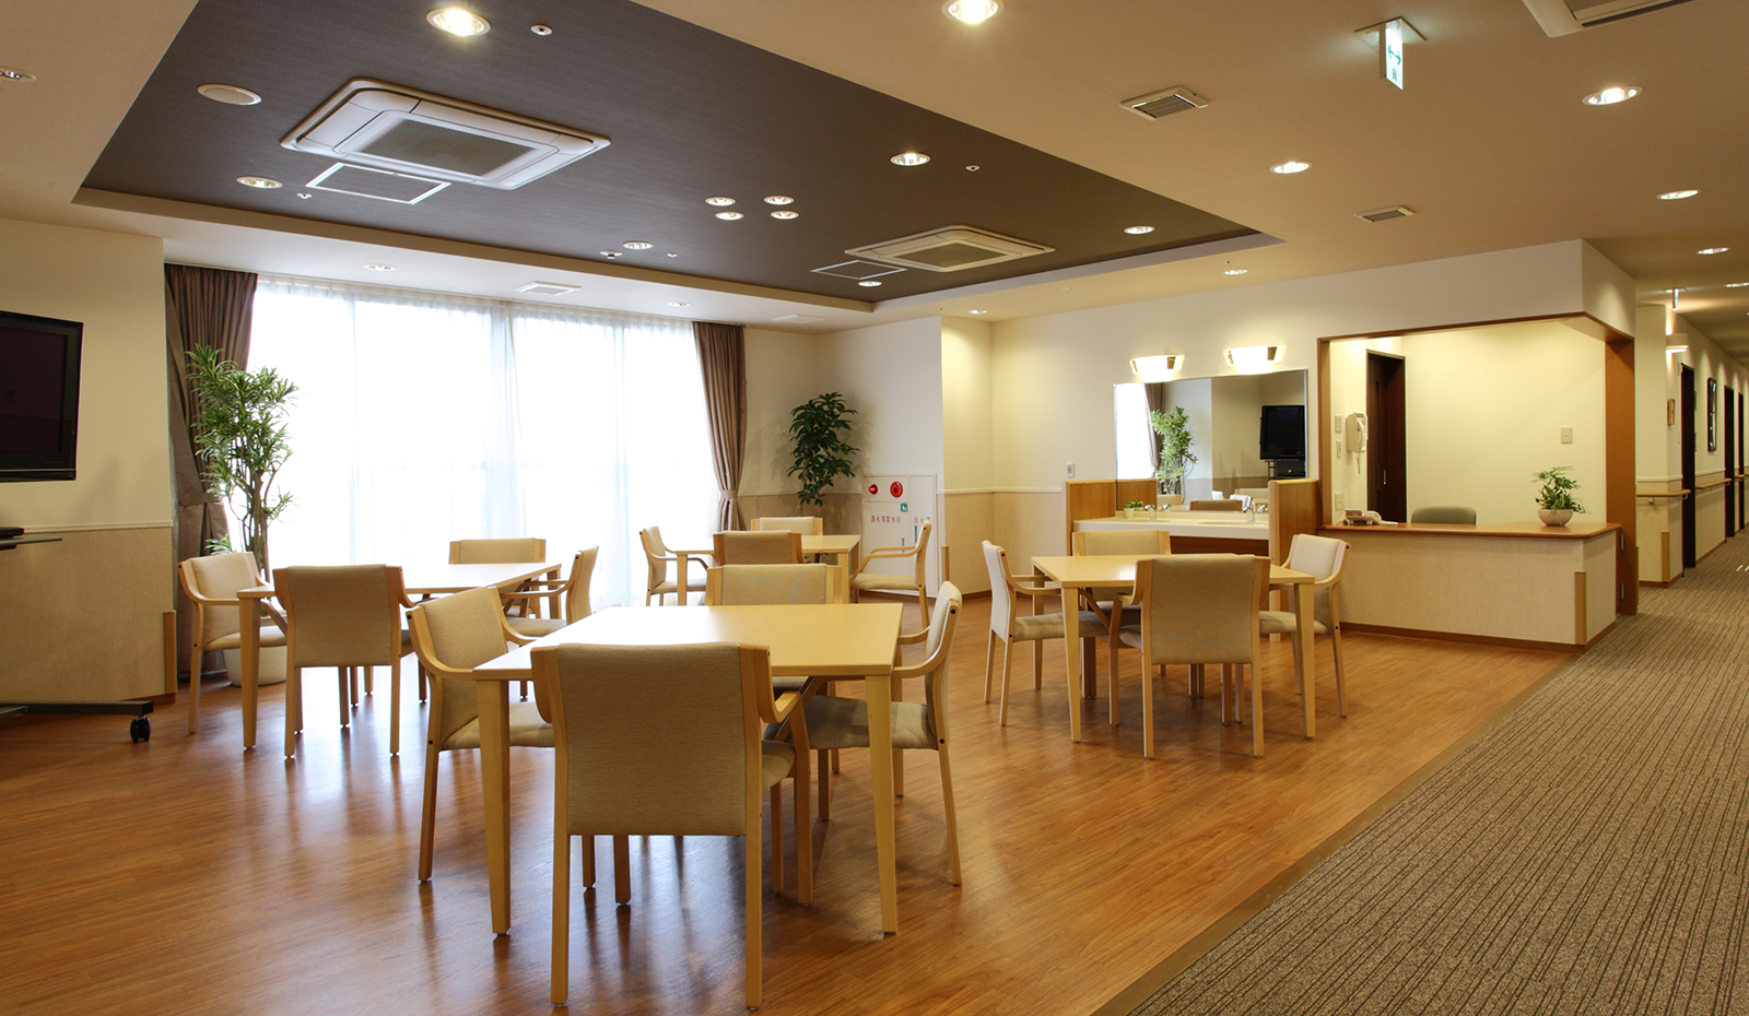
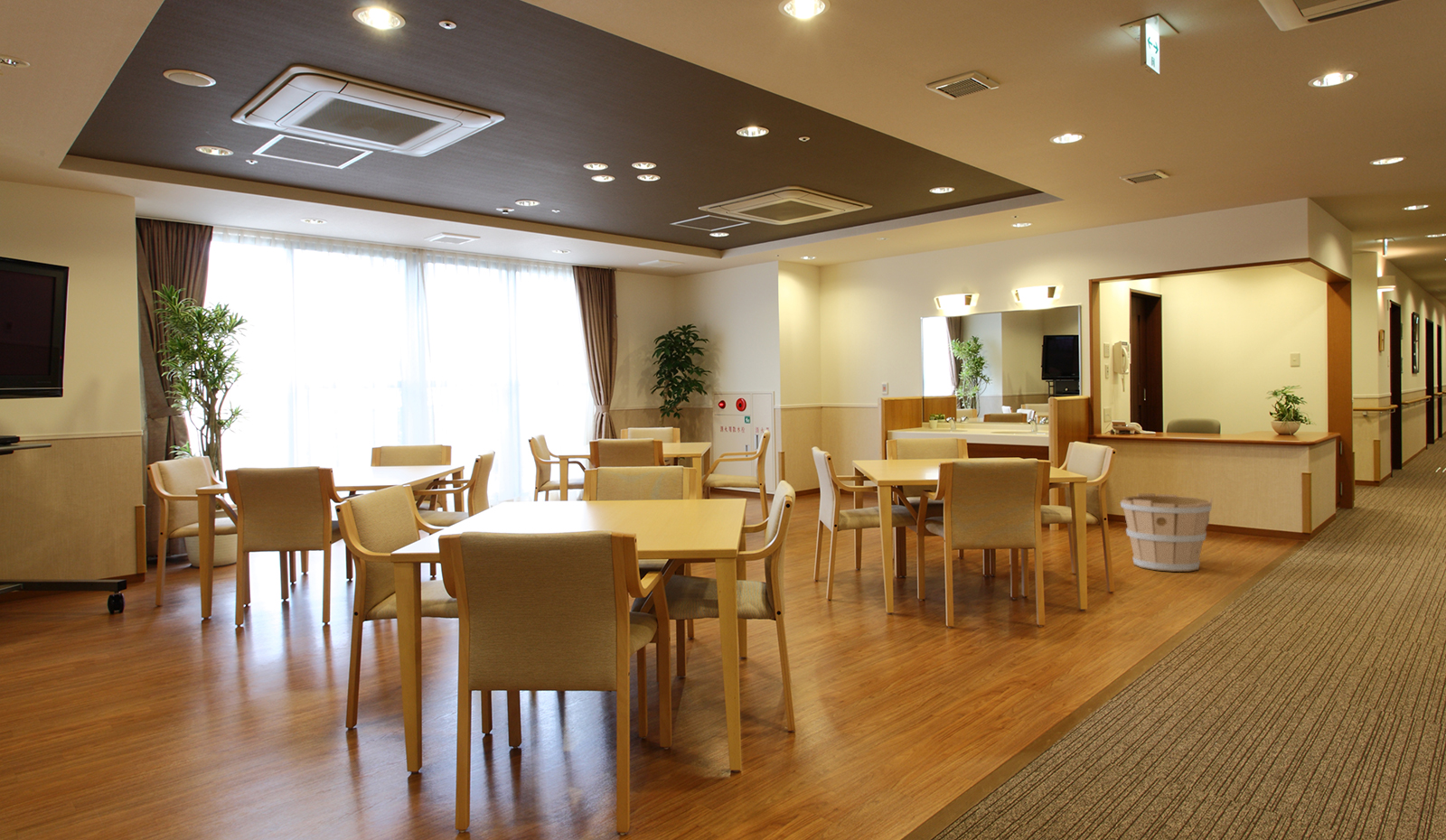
+ wooden bucket (1166, 531)
